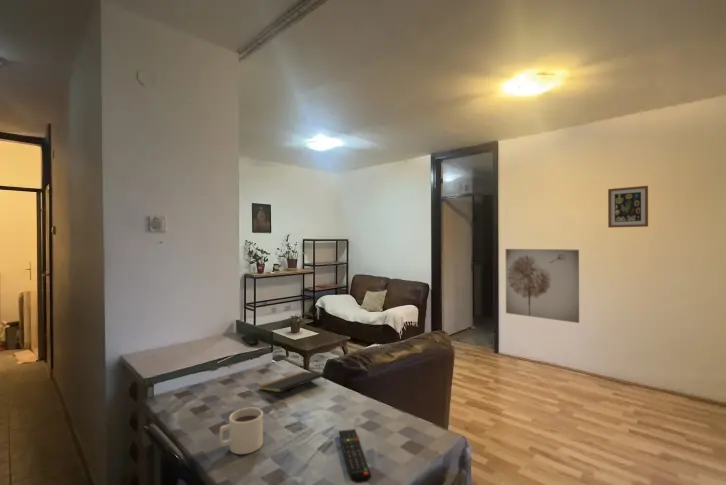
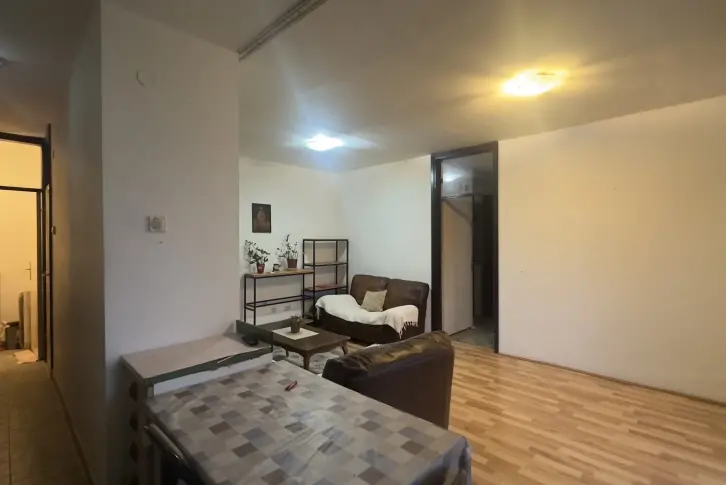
- remote control (353, 453)
- notepad (292, 380)
- wall art (540, 283)
- mug (243, 431)
- wall art (627, 207)
